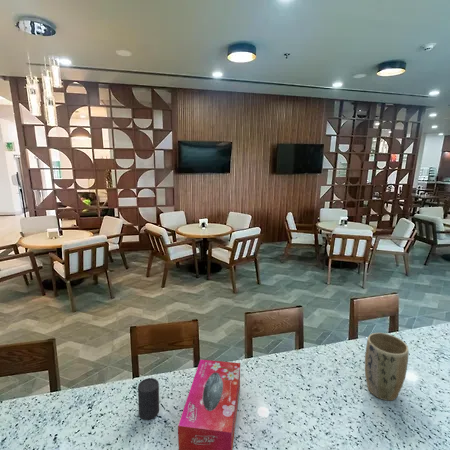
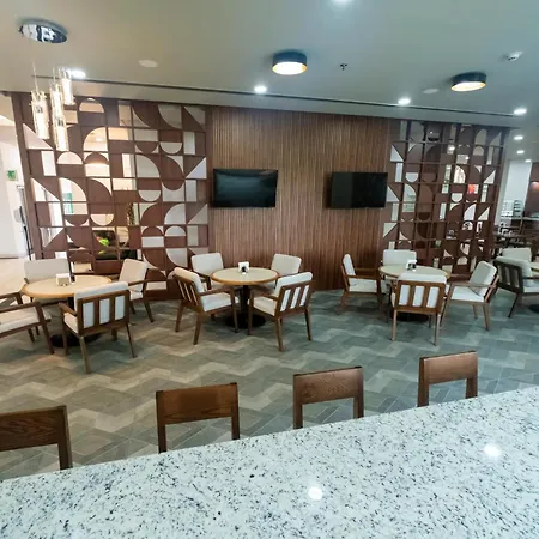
- plant pot (384, 367)
- tissue box (213, 403)
- cup (148, 398)
